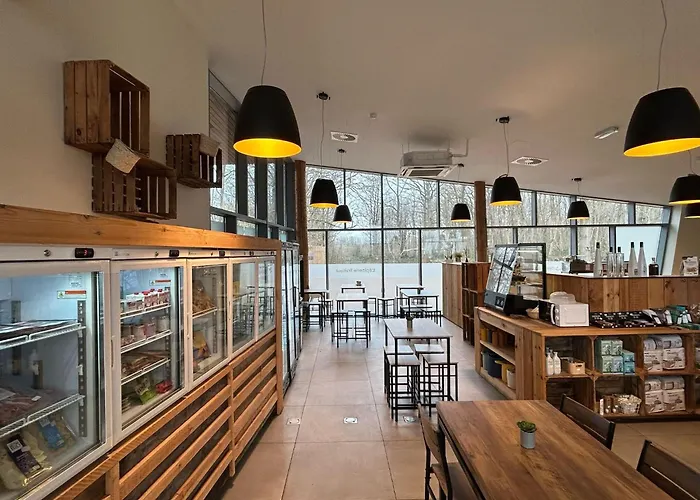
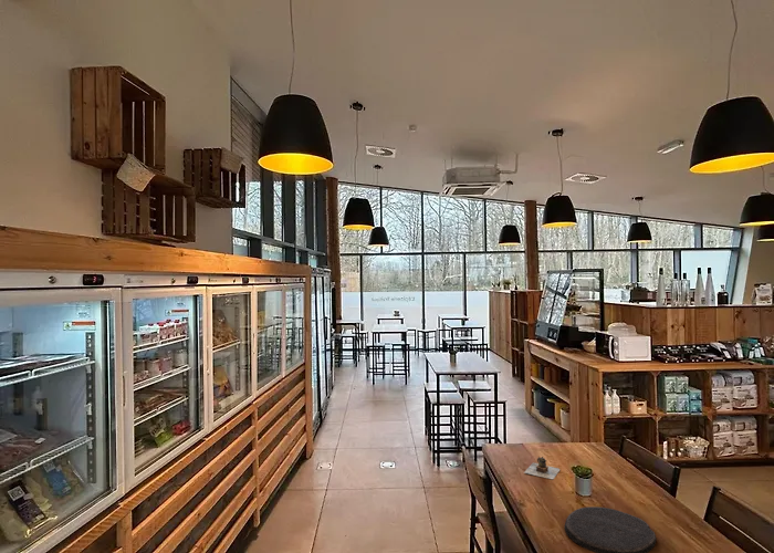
+ plate (608, 529)
+ teapot (542, 463)
